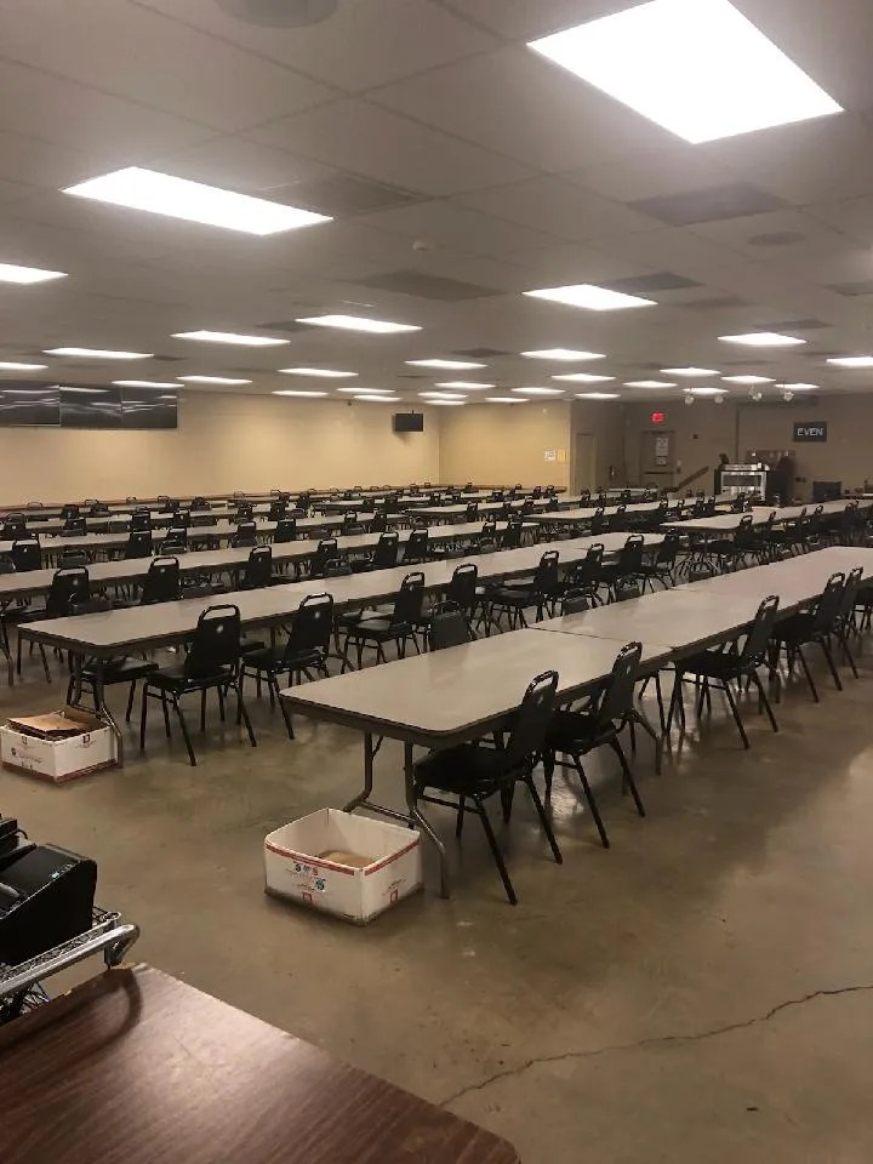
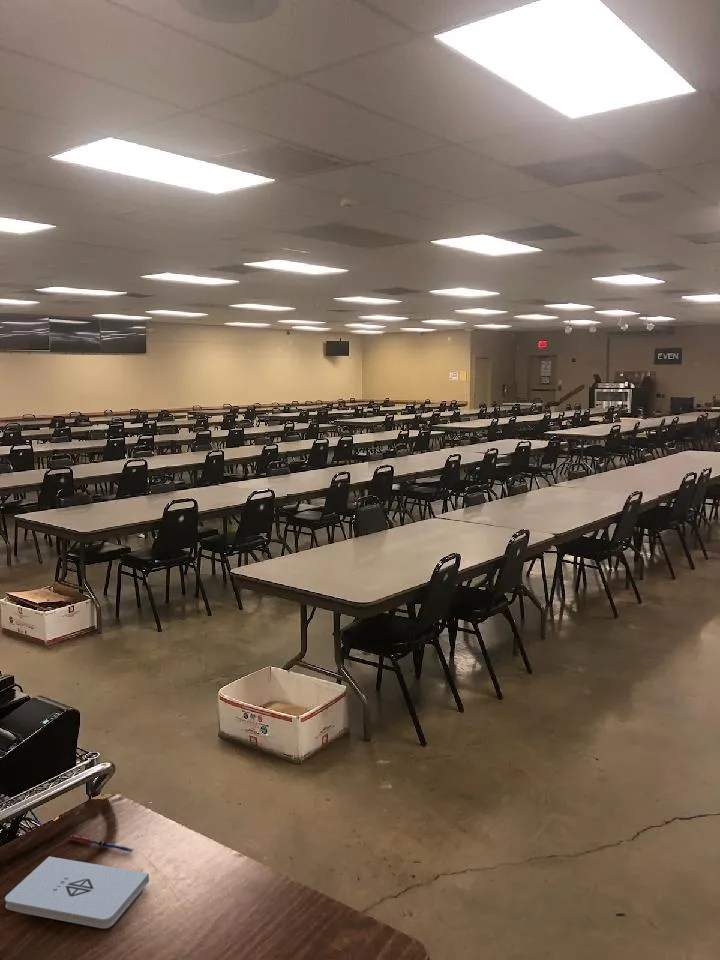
+ notepad (77, 890)
+ pen (101, 843)
